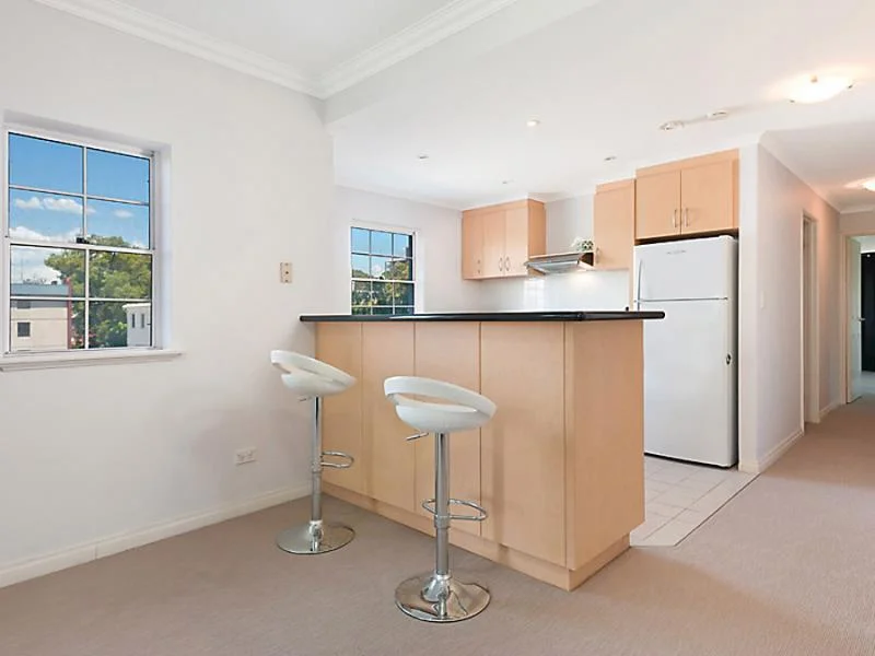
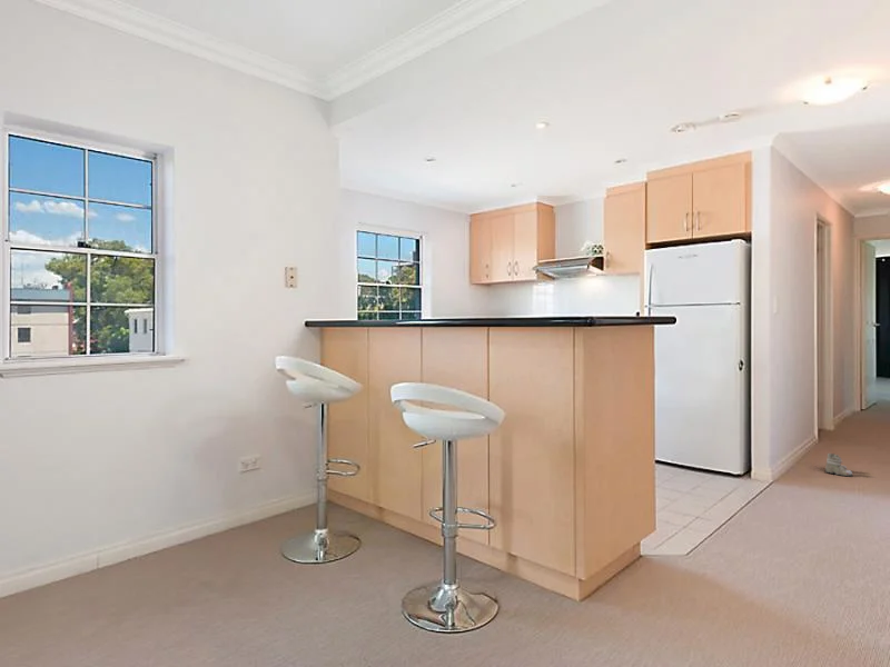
+ boots (838, 464)
